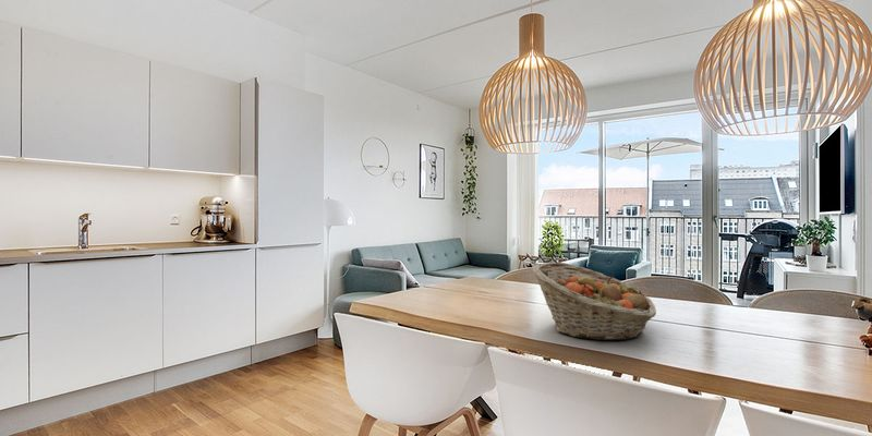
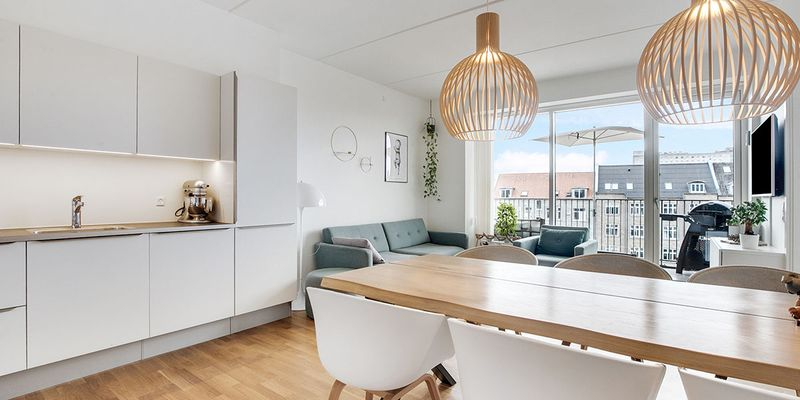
- fruit basket (592, 296)
